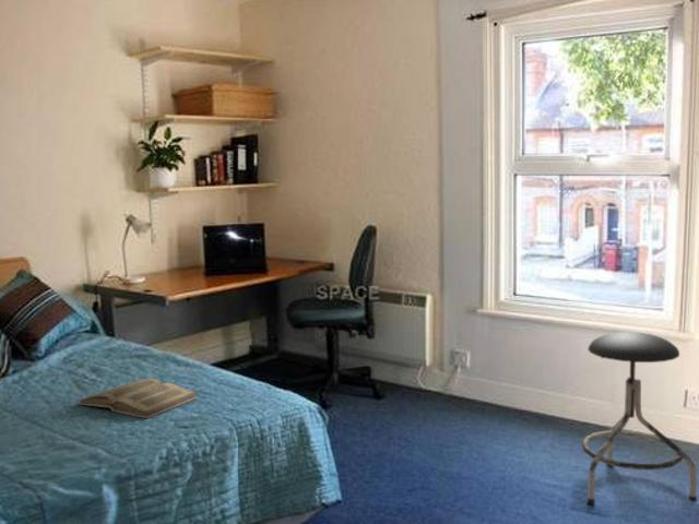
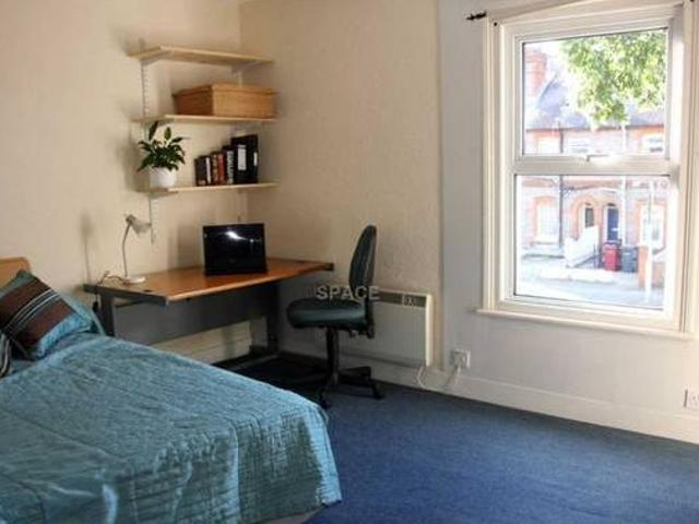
- book (138, 394)
- stool (628, 409)
